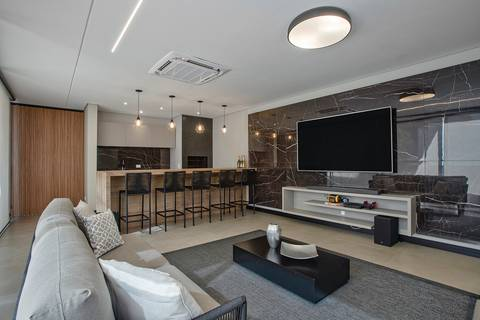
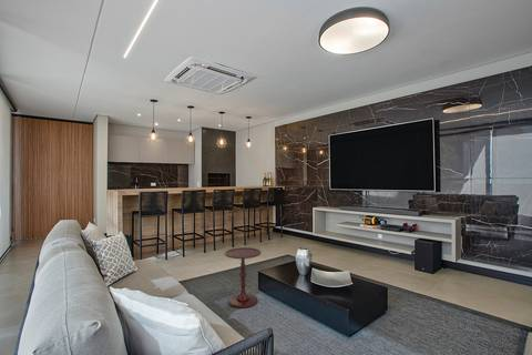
+ side table (243, 276)
